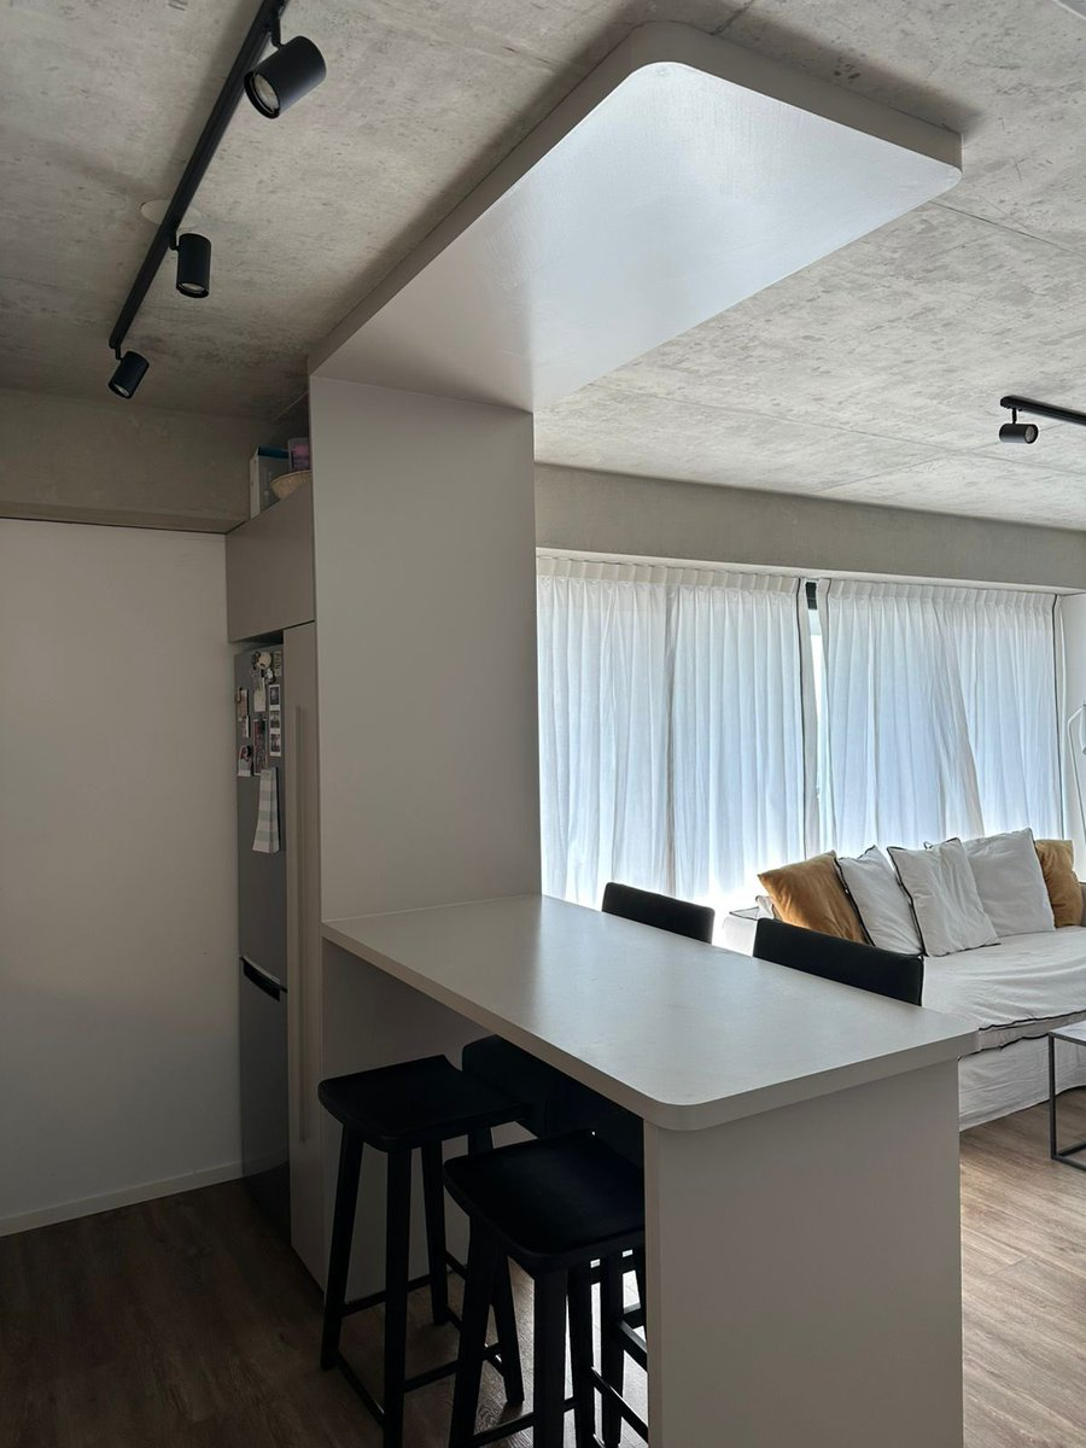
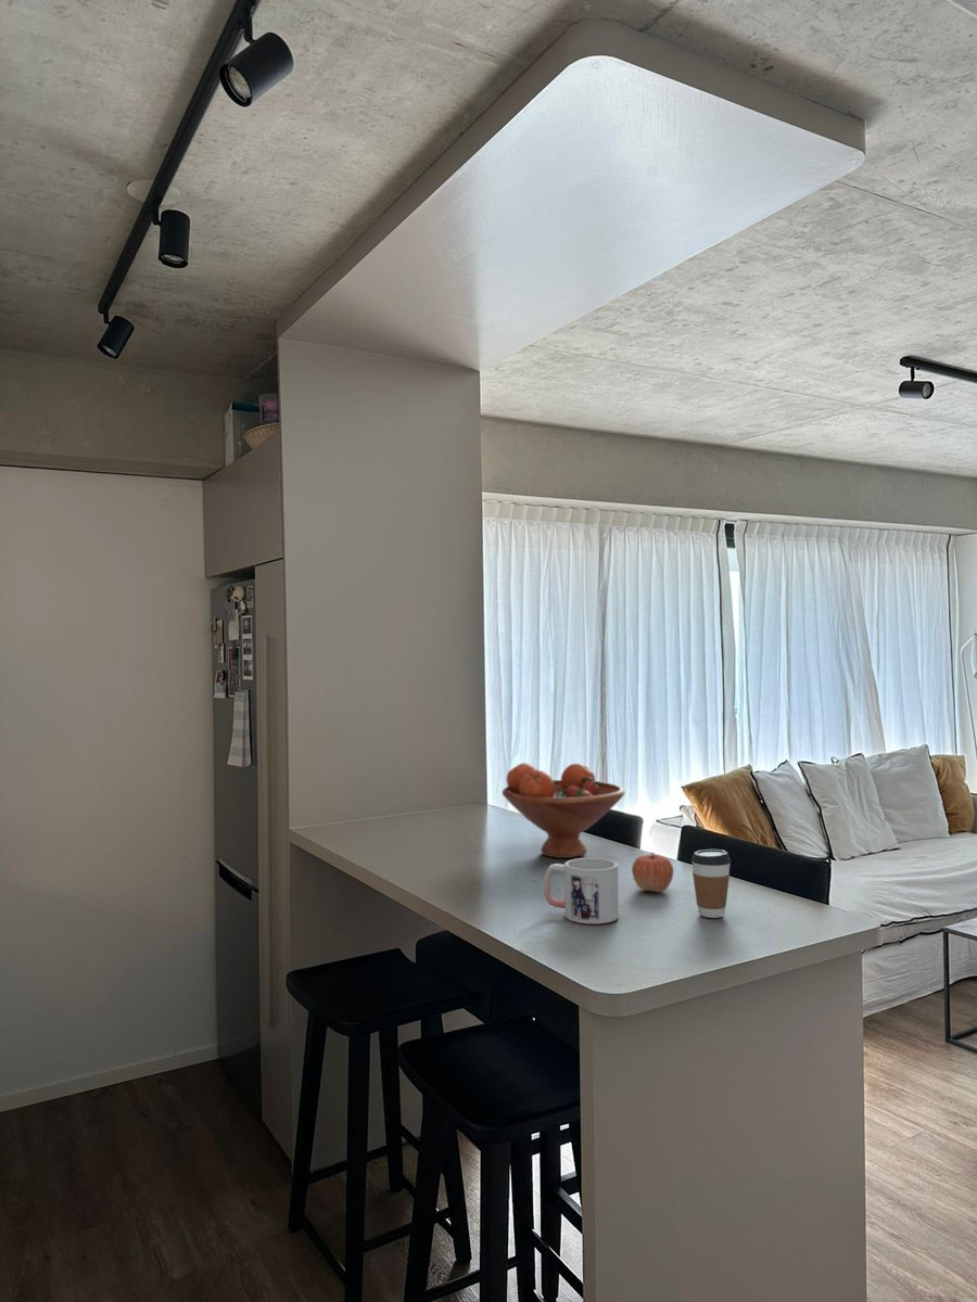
+ mug (581, 889)
+ coffee cup (711, 883)
+ apple (652, 870)
+ fruit bowl (562, 808)
